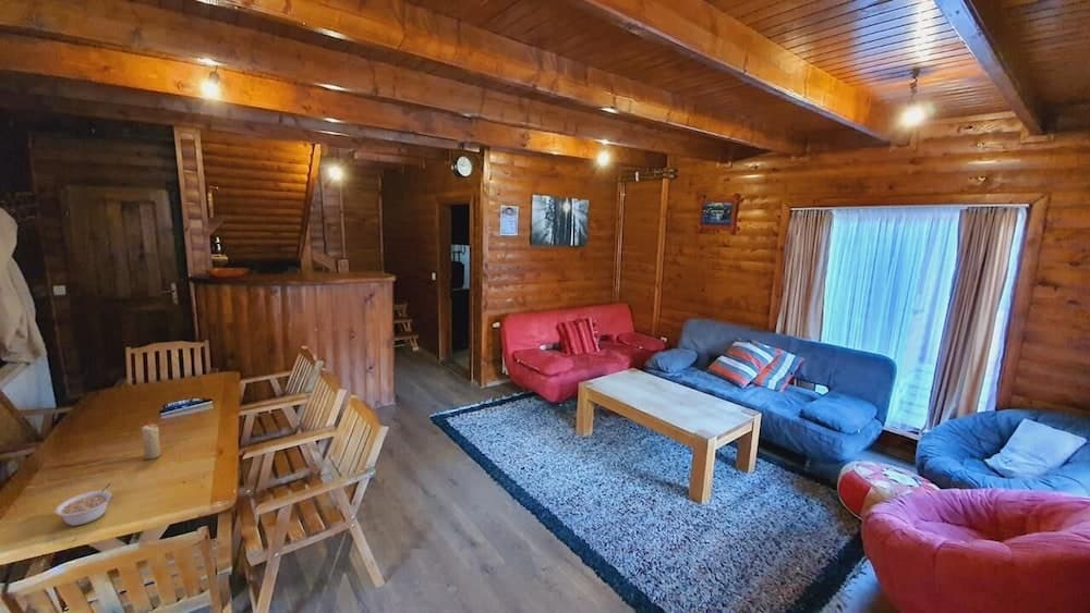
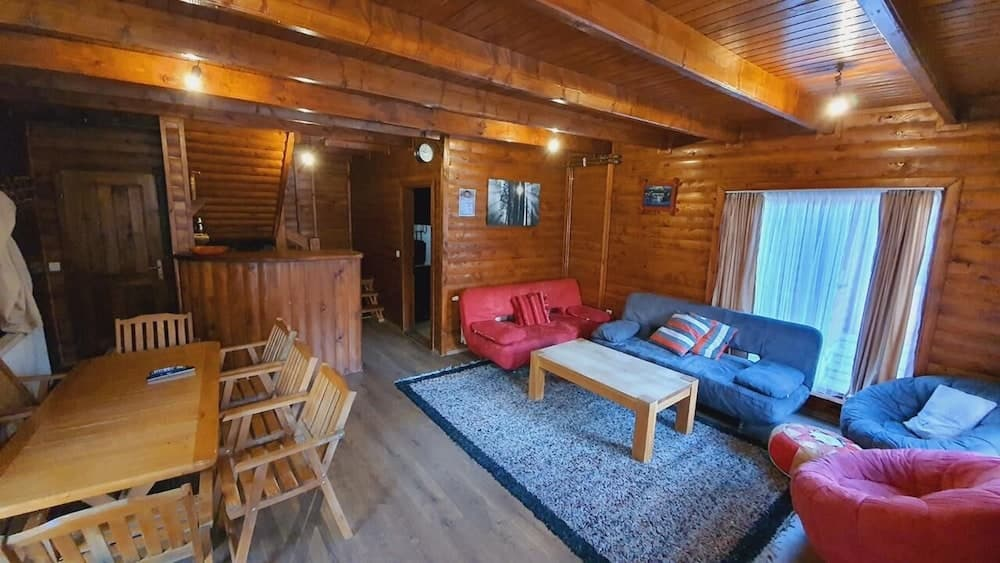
- legume (85, 506)
- candle (150, 438)
